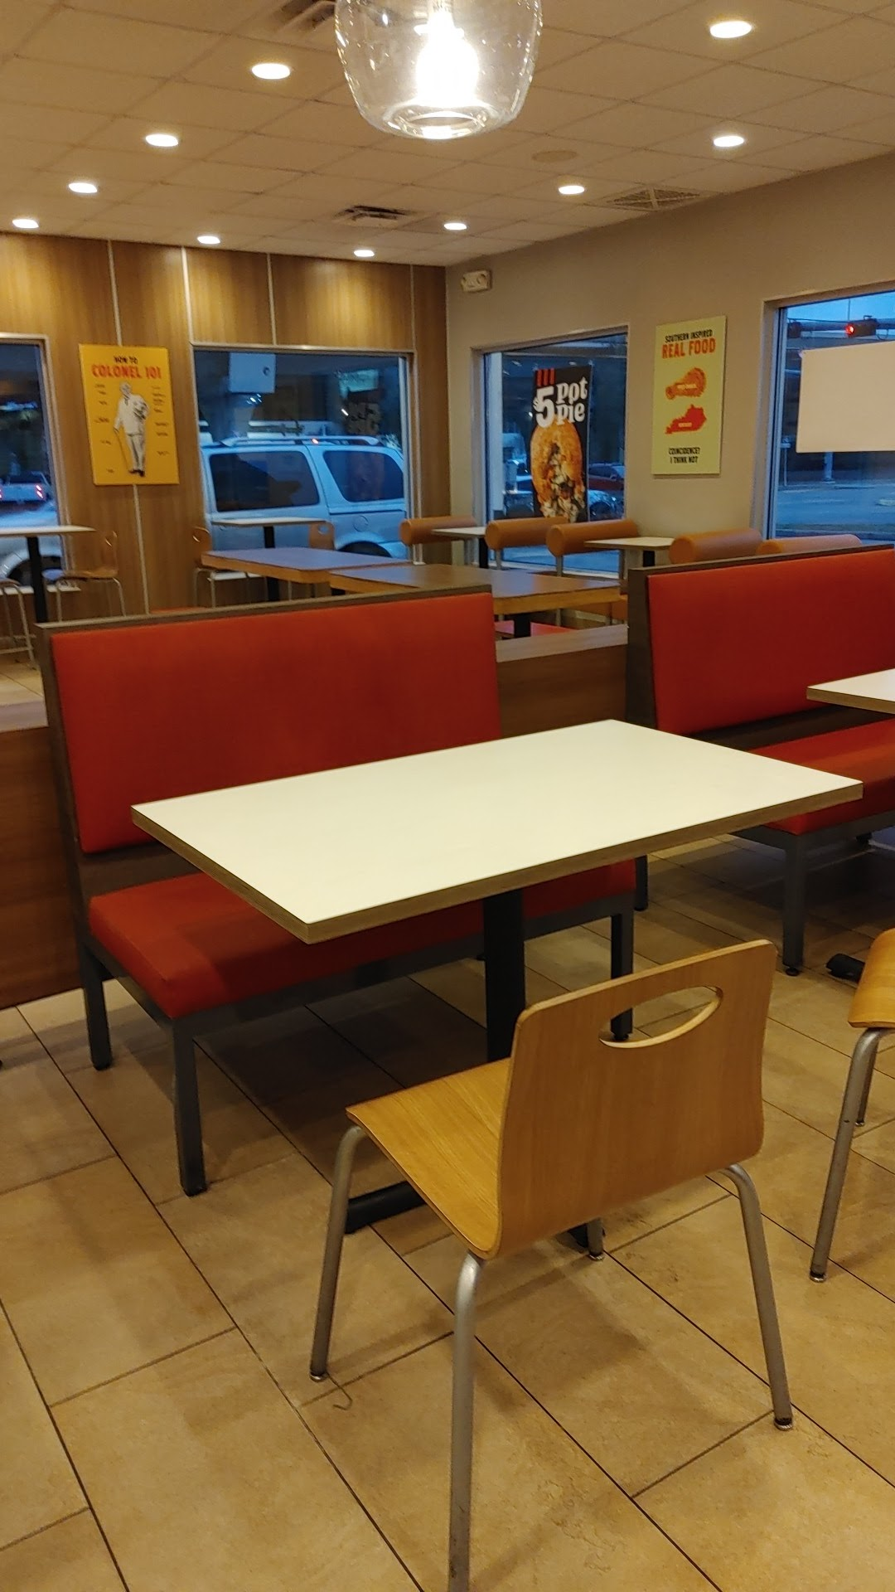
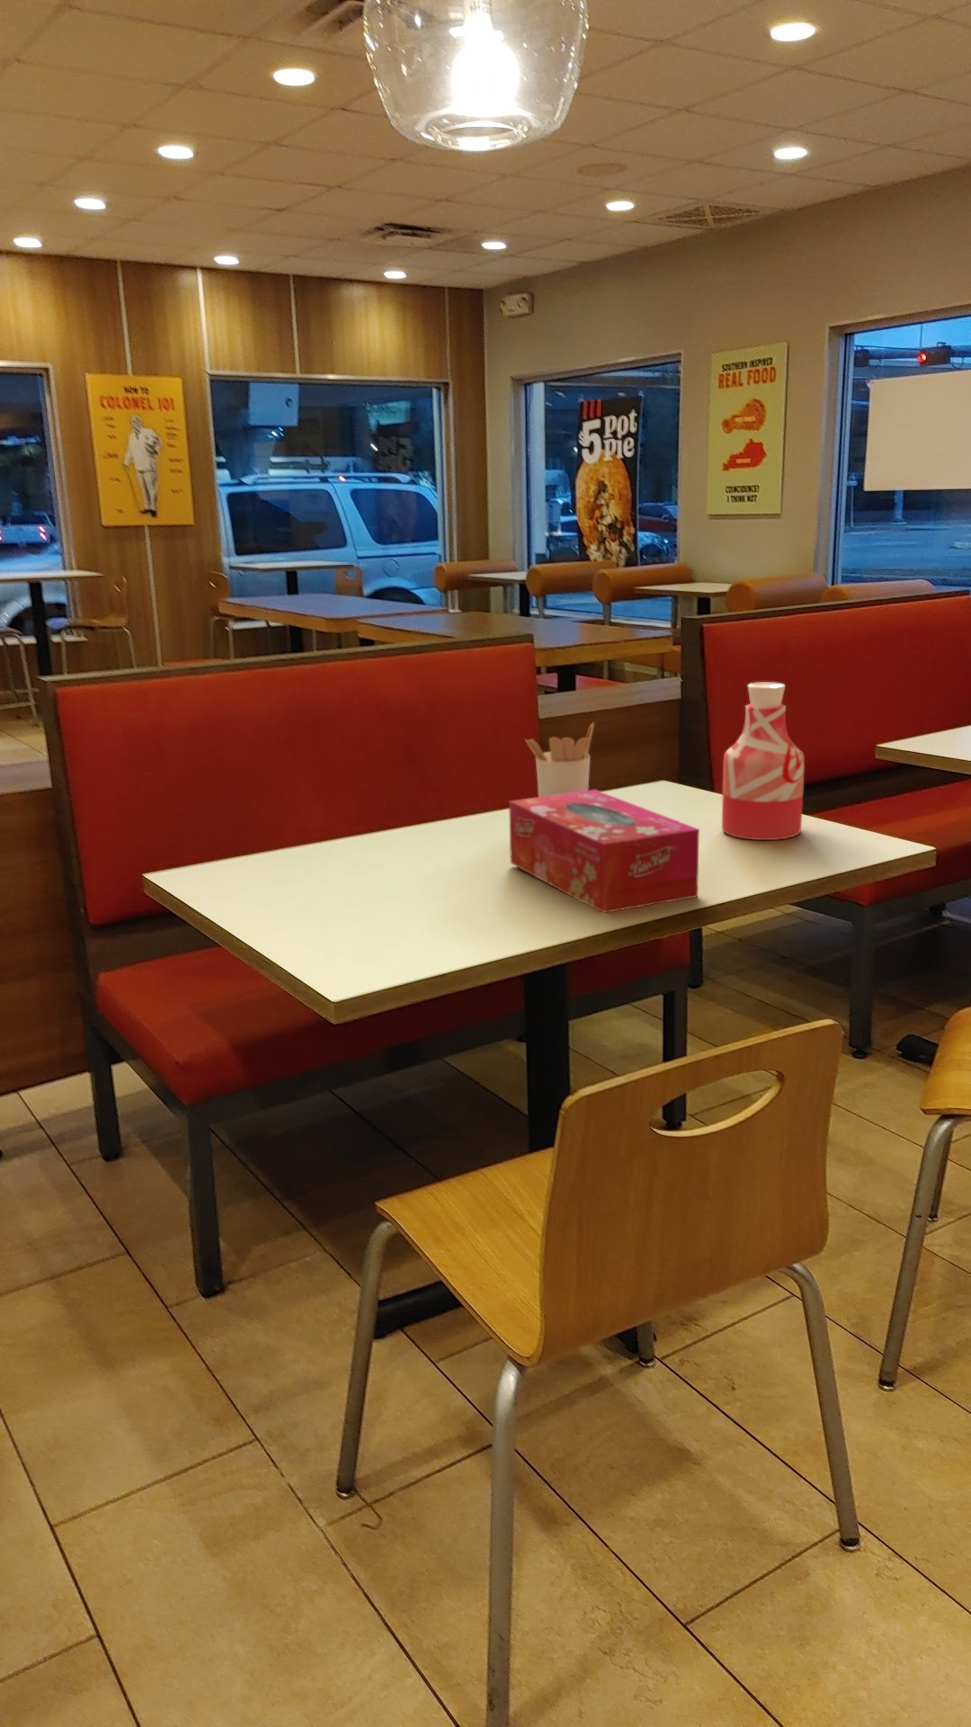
+ tissue box (599, 847)
+ utensil holder (566, 776)
+ bottle (764, 758)
